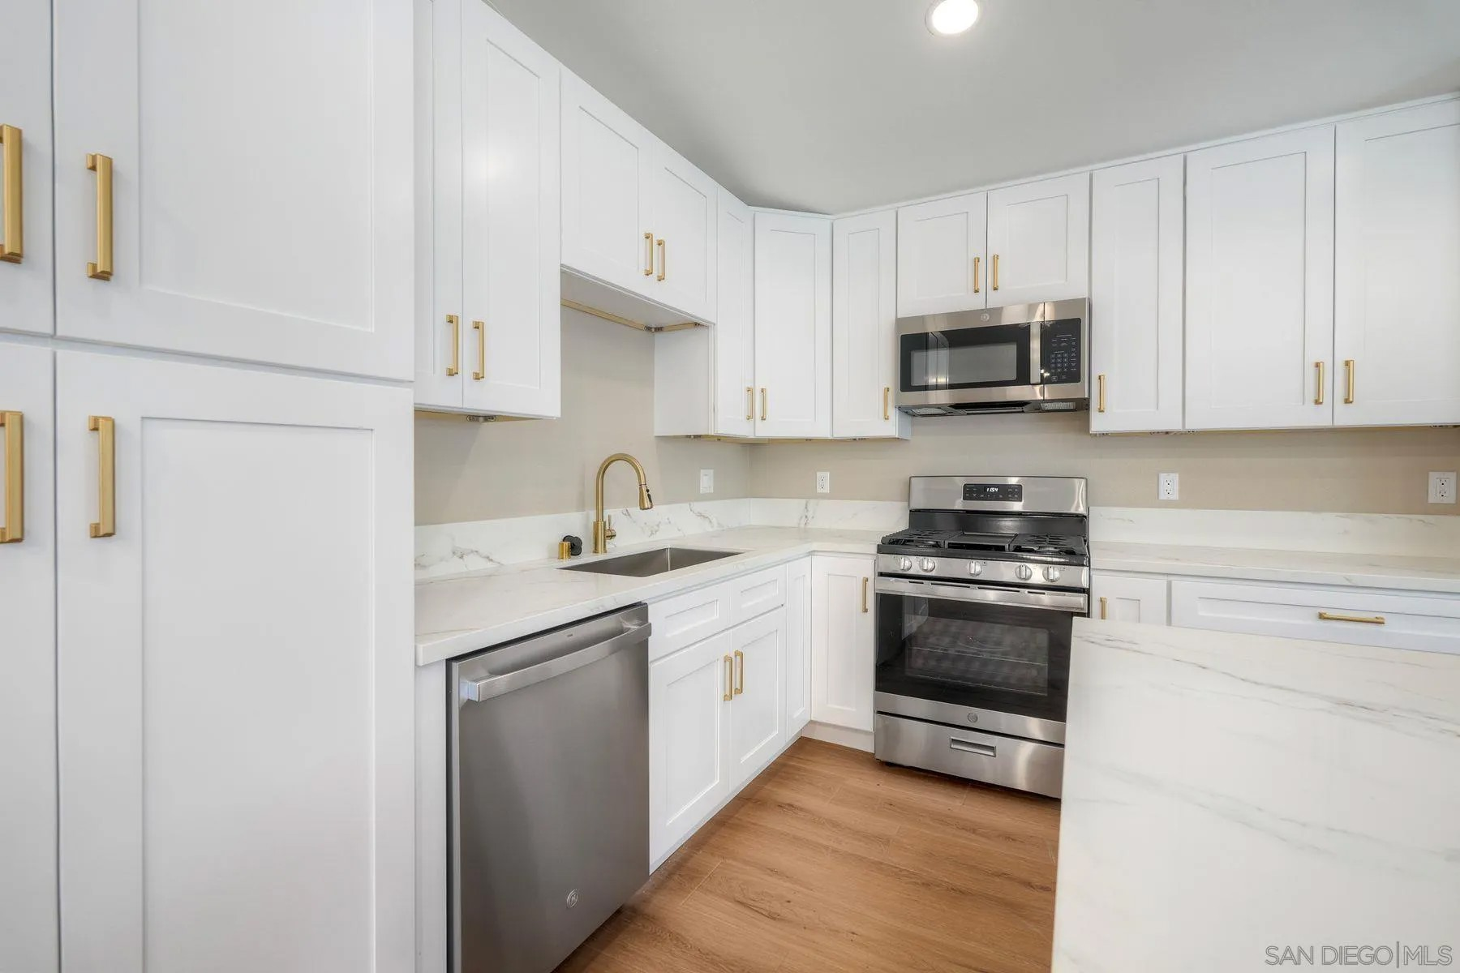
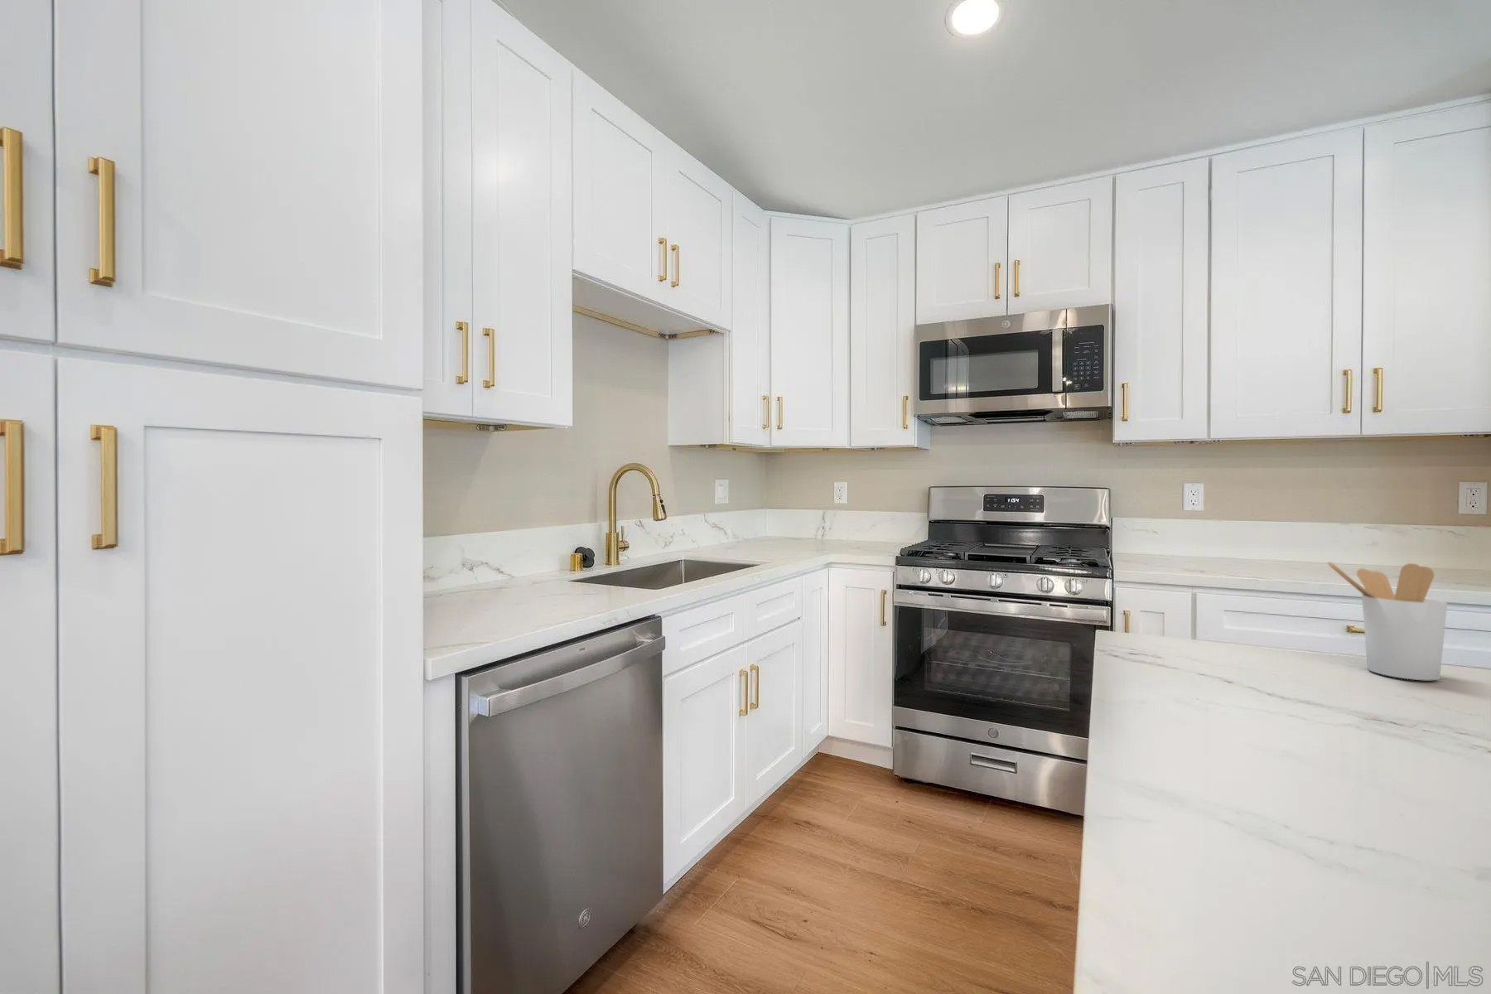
+ utensil holder (1381, 616)
